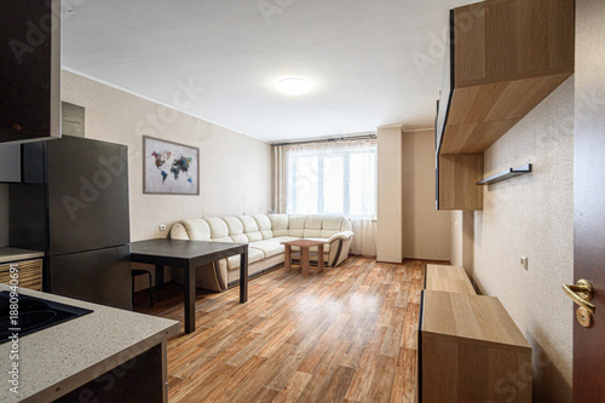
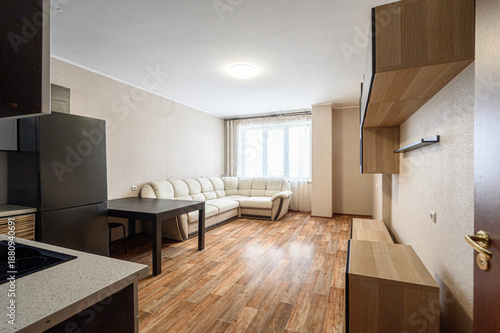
- wall art (173, 168)
- coffee table (304, 257)
